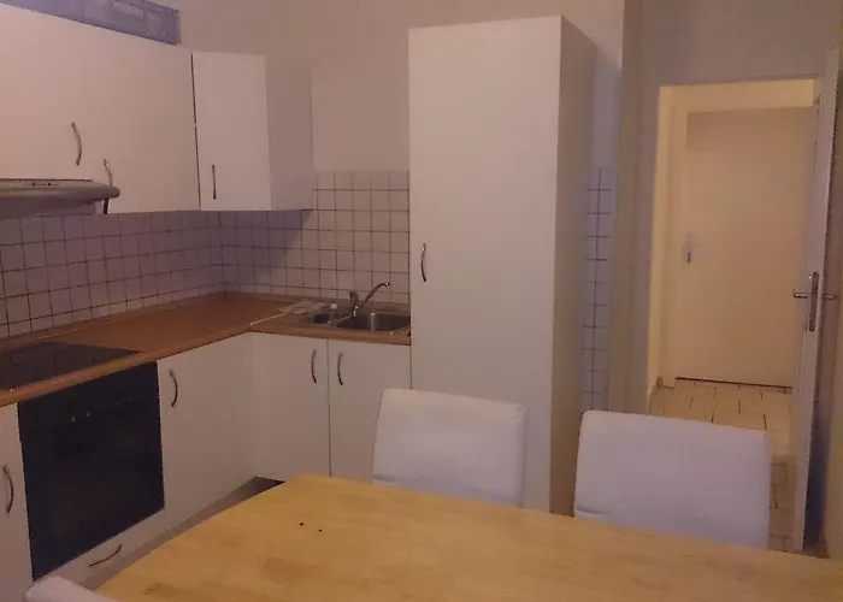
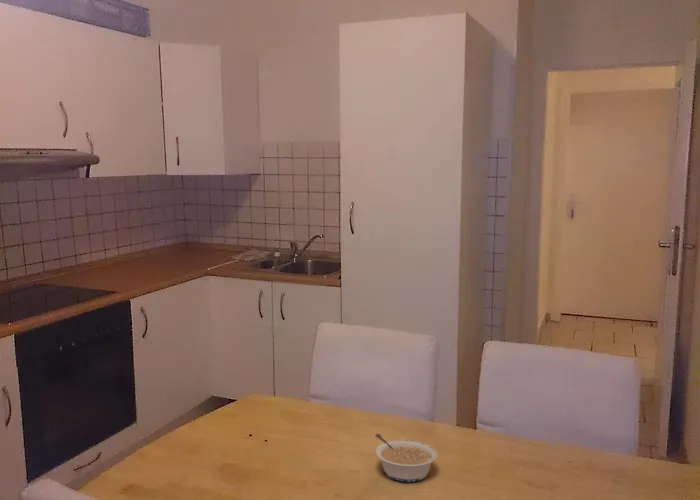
+ legume (403, 459)
